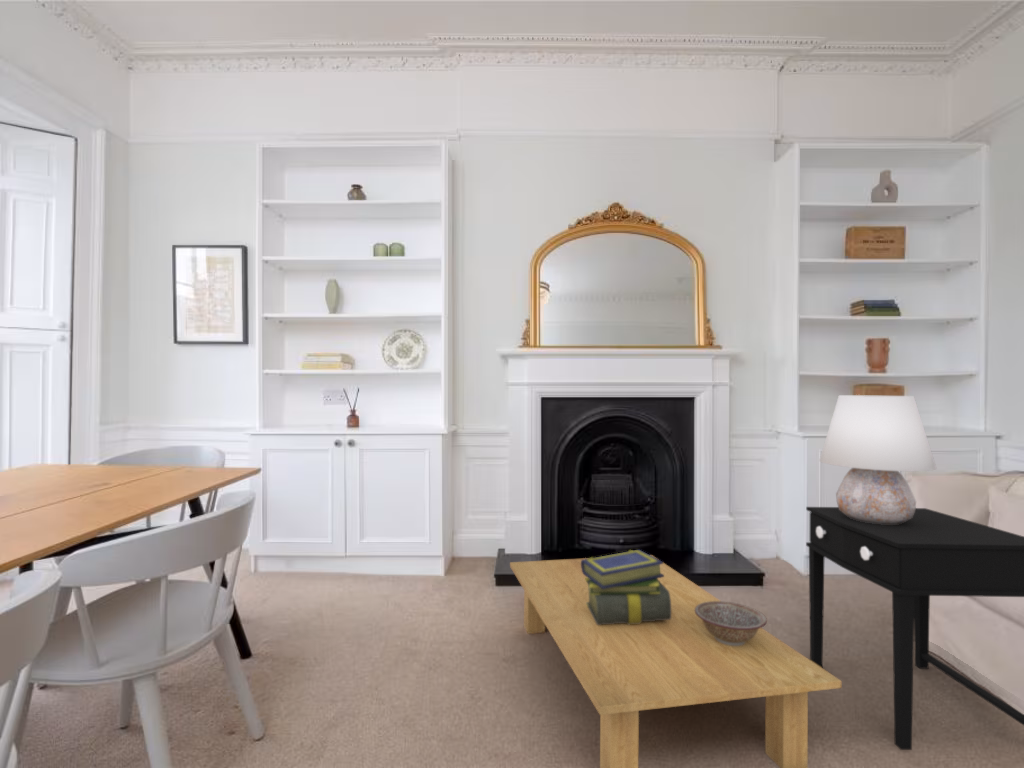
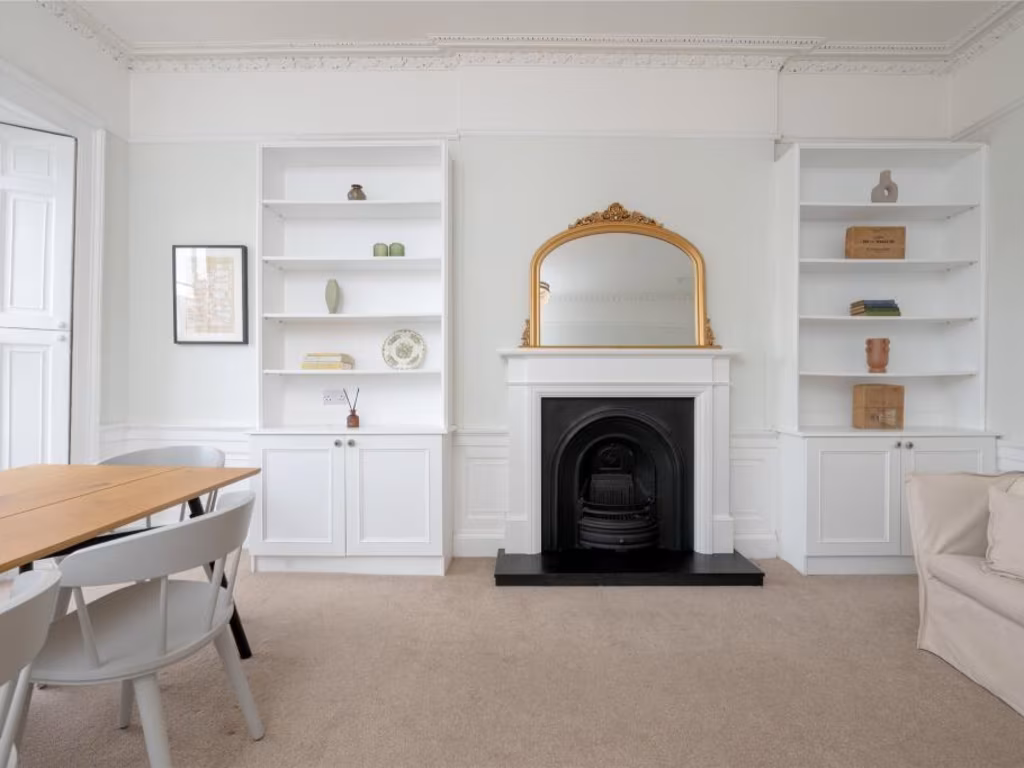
- side table (910, 612)
- decorative bowl (729, 626)
- table lamp (875, 456)
- stack of books (624, 585)
- coffee table (633, 644)
